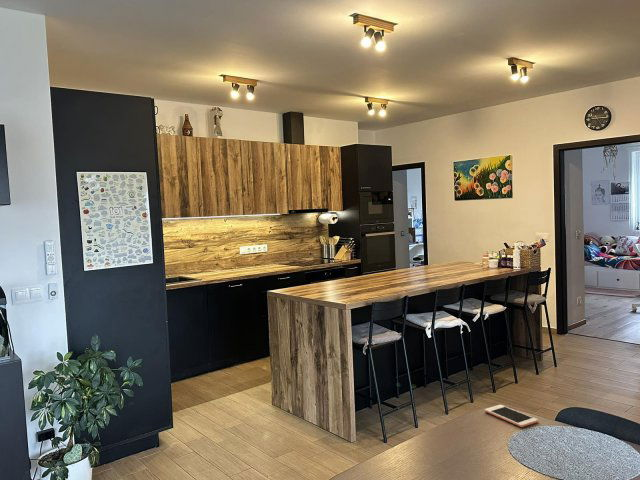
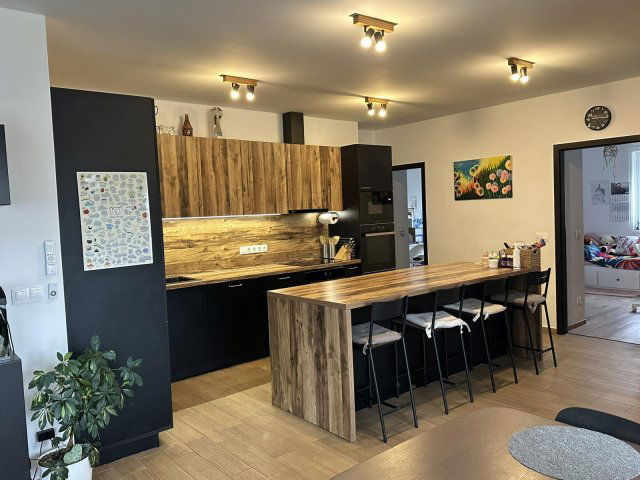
- cell phone (510, 415)
